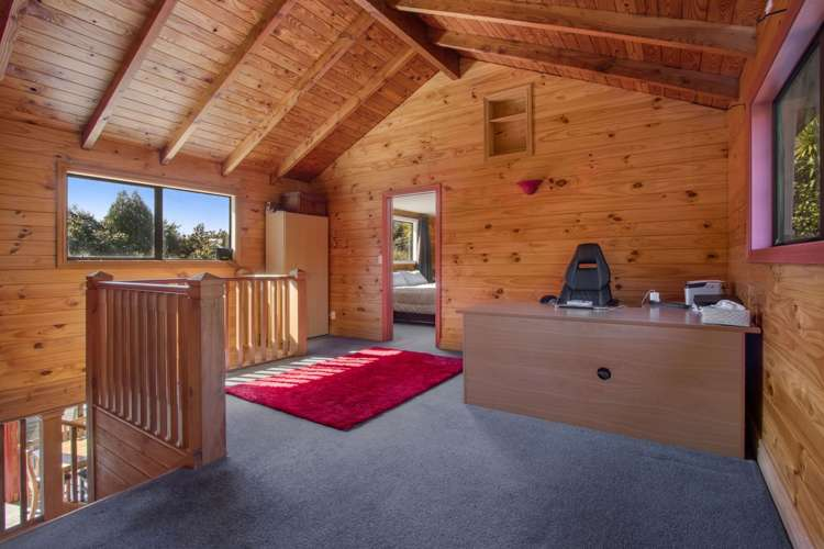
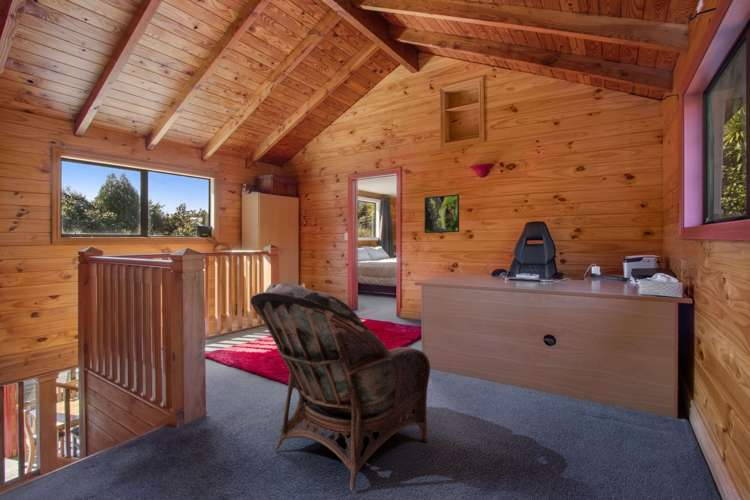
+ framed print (441, 214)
+ armchair (344, 363)
